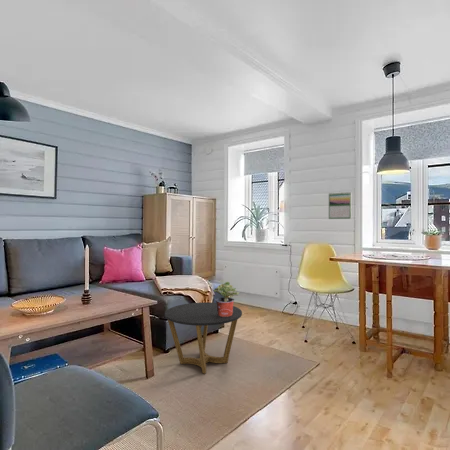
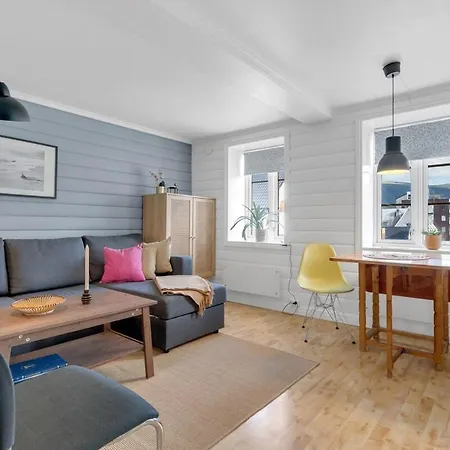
- side table (203, 337)
- potted plant (227, 298)
- calendar (339, 205)
